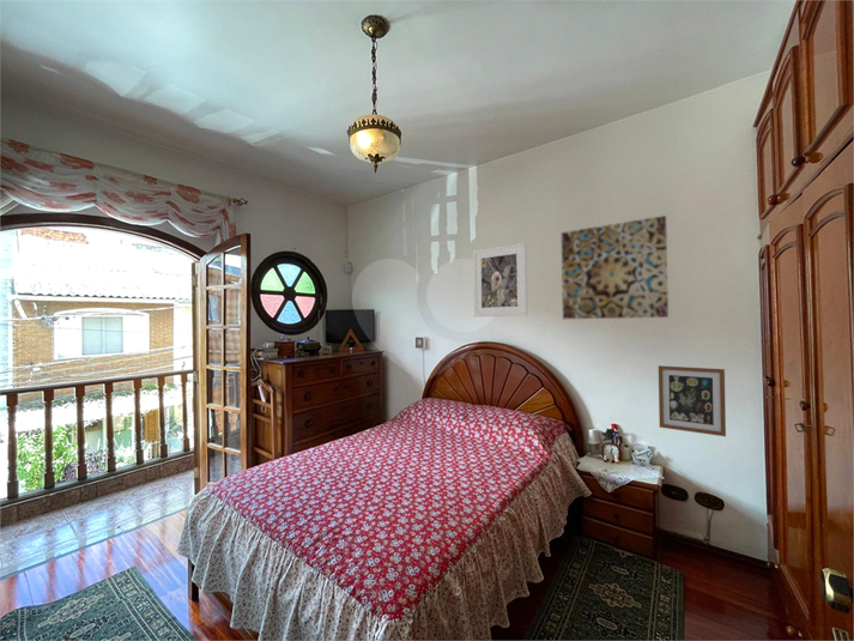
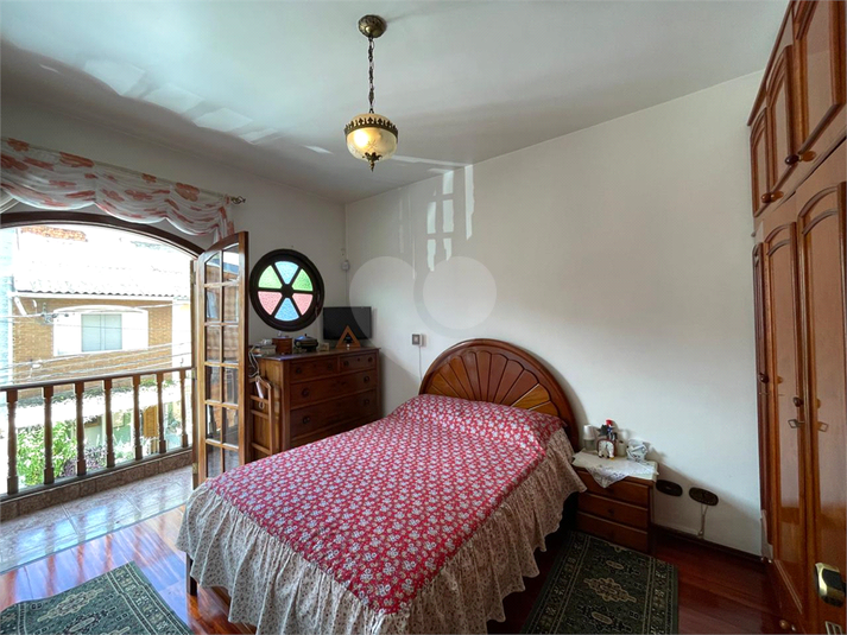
- wall art (690, 399)
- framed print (498, 282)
- wall art (610, 271)
